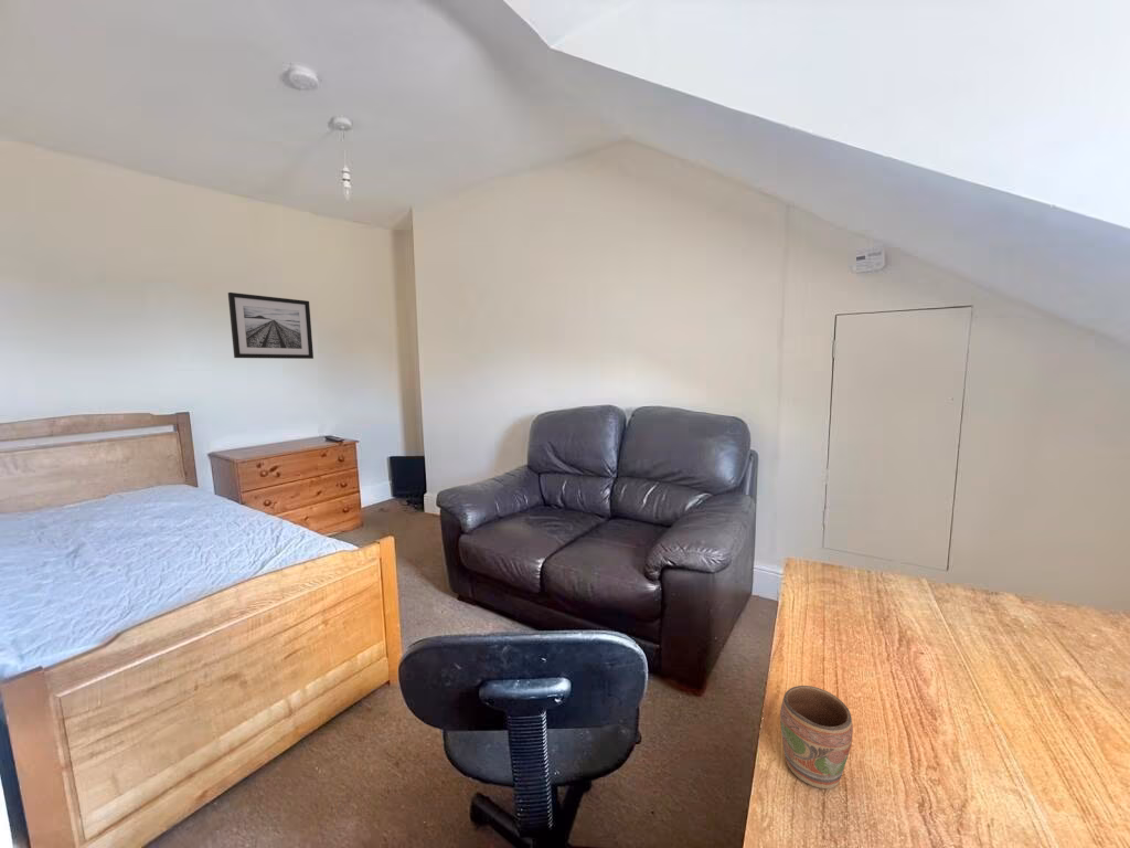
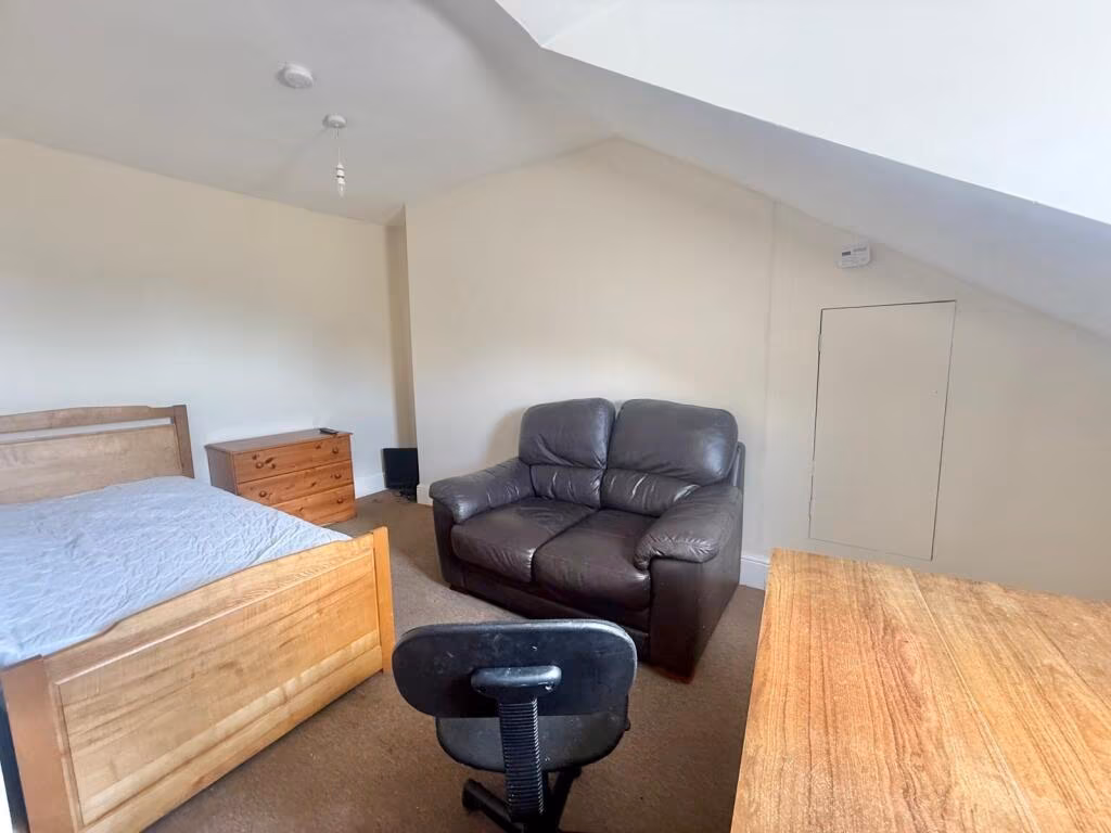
- mug (819, 735)
- wall art (274, 328)
